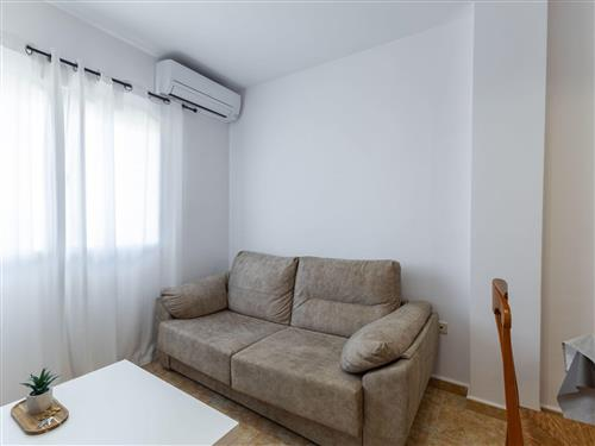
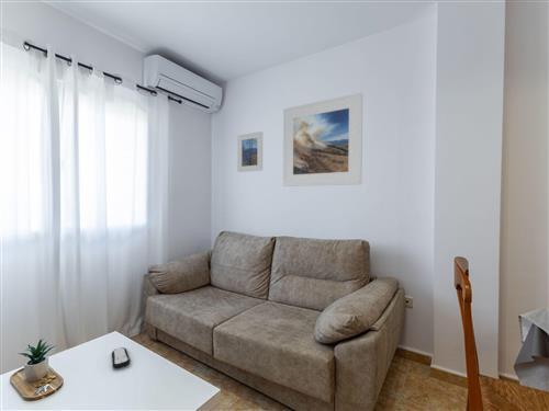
+ remote control (120, 356)
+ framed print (320, 144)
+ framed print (249, 152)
